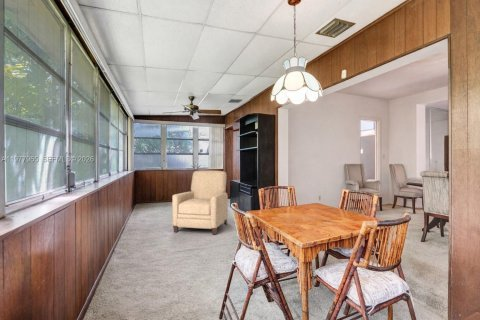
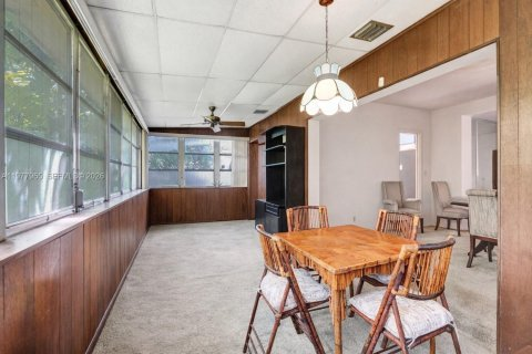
- chair (202, 199)
